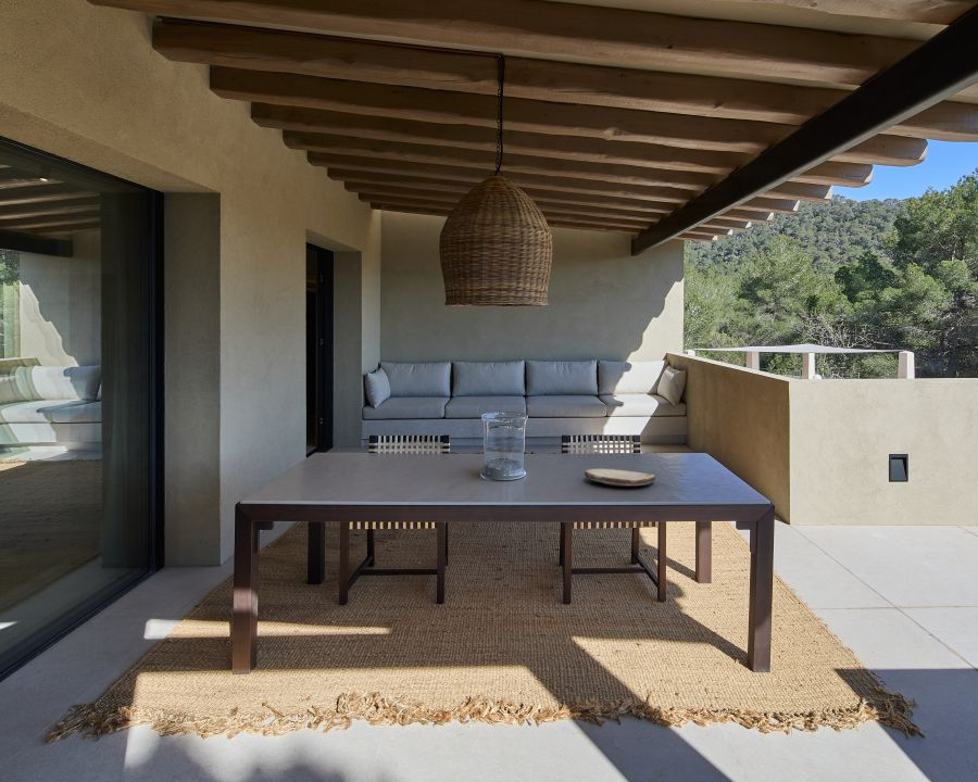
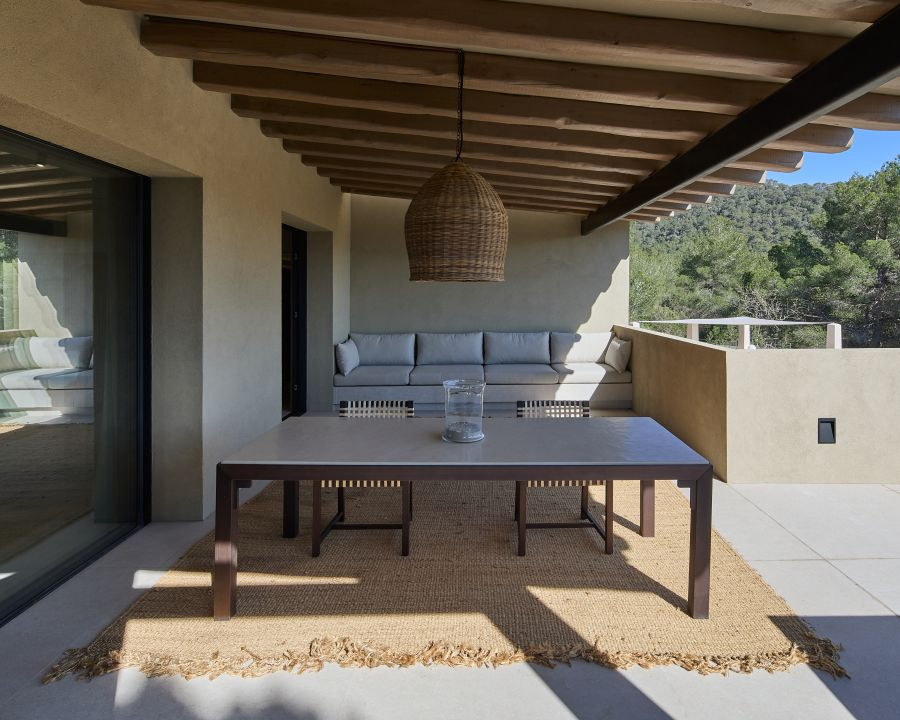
- plate (619, 477)
